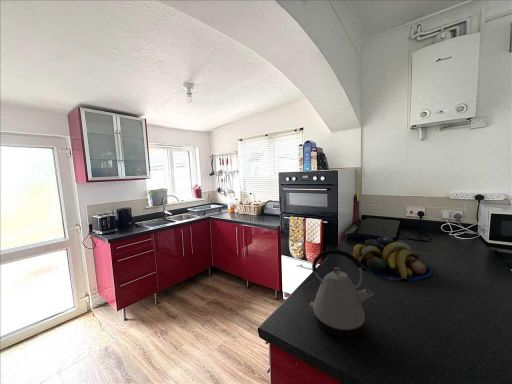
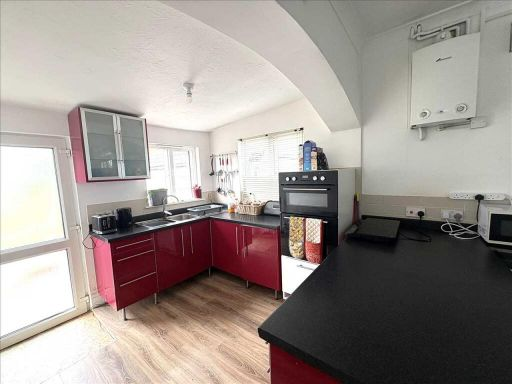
- fruit bowl (390, 252)
- kettle (339, 287)
